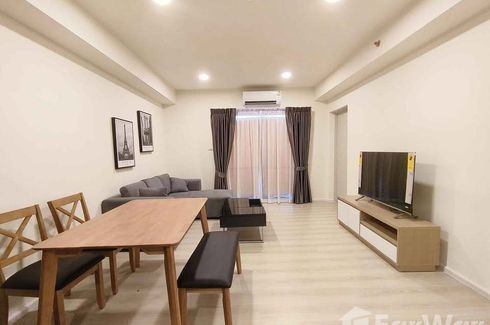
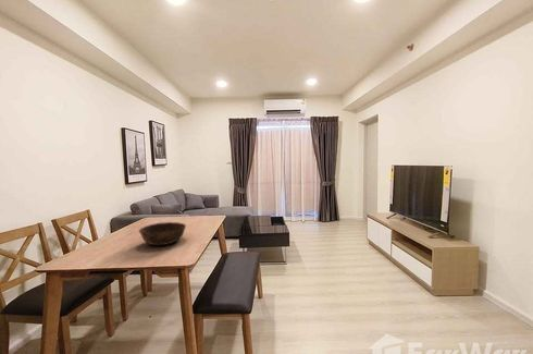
+ bowl (163, 234)
